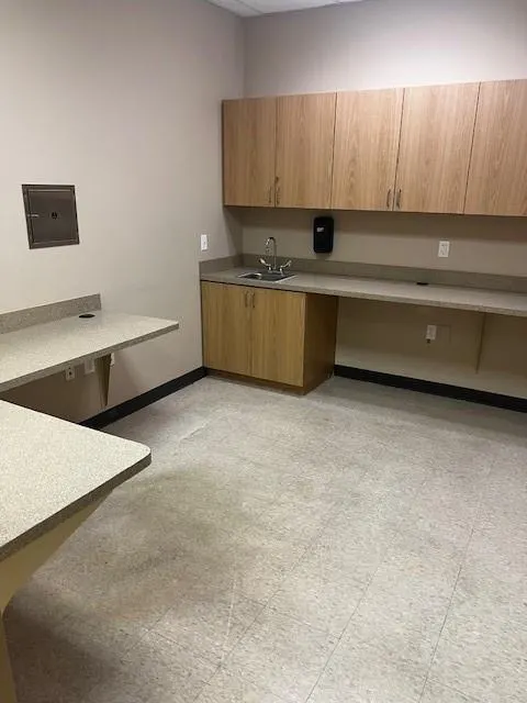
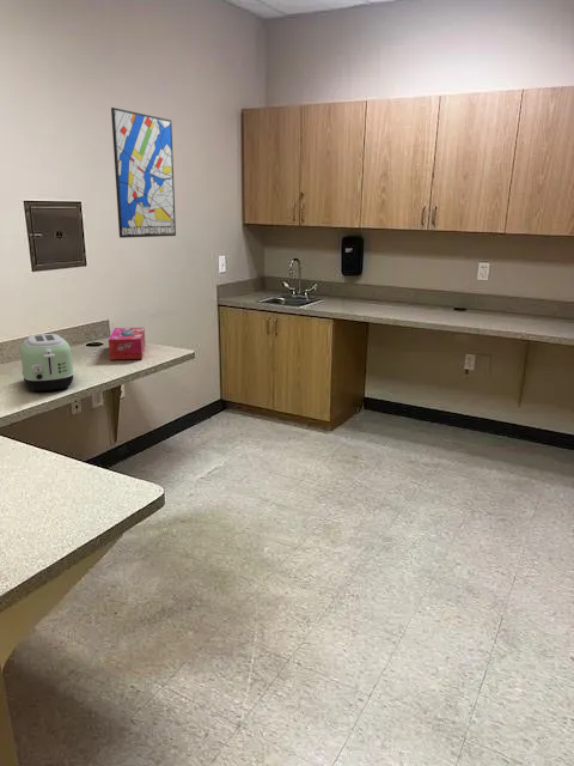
+ tissue box (127, 342)
+ wall art (146, 177)
+ toaster (47, 361)
